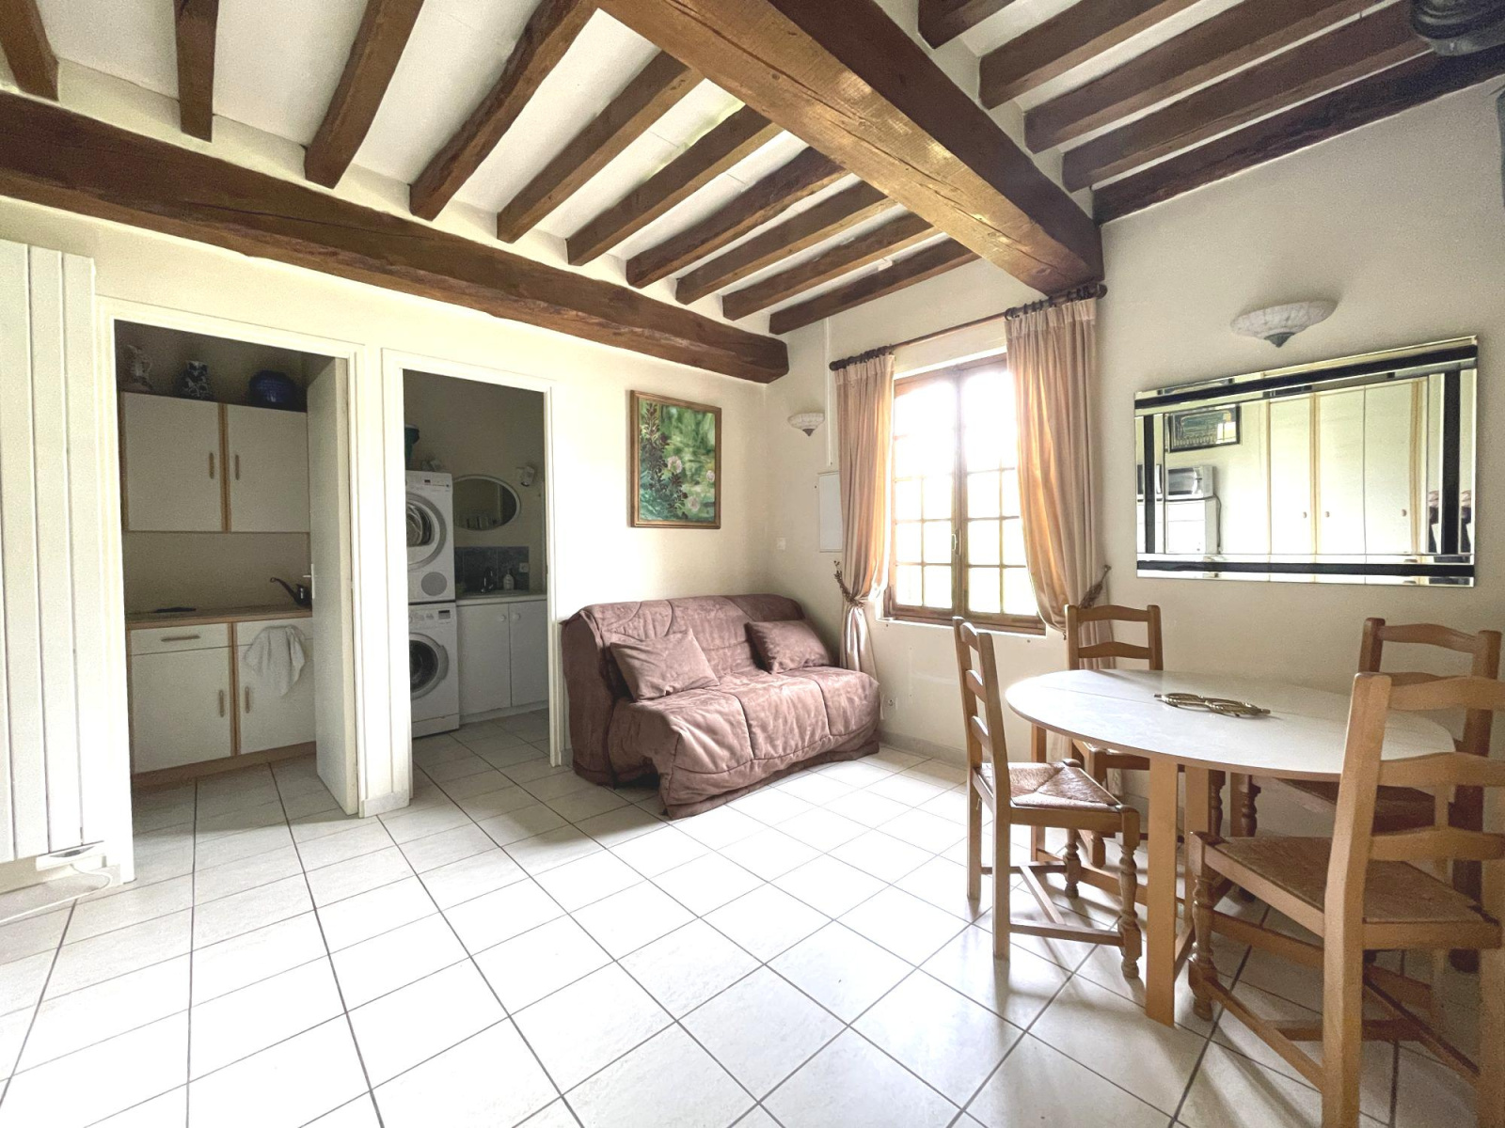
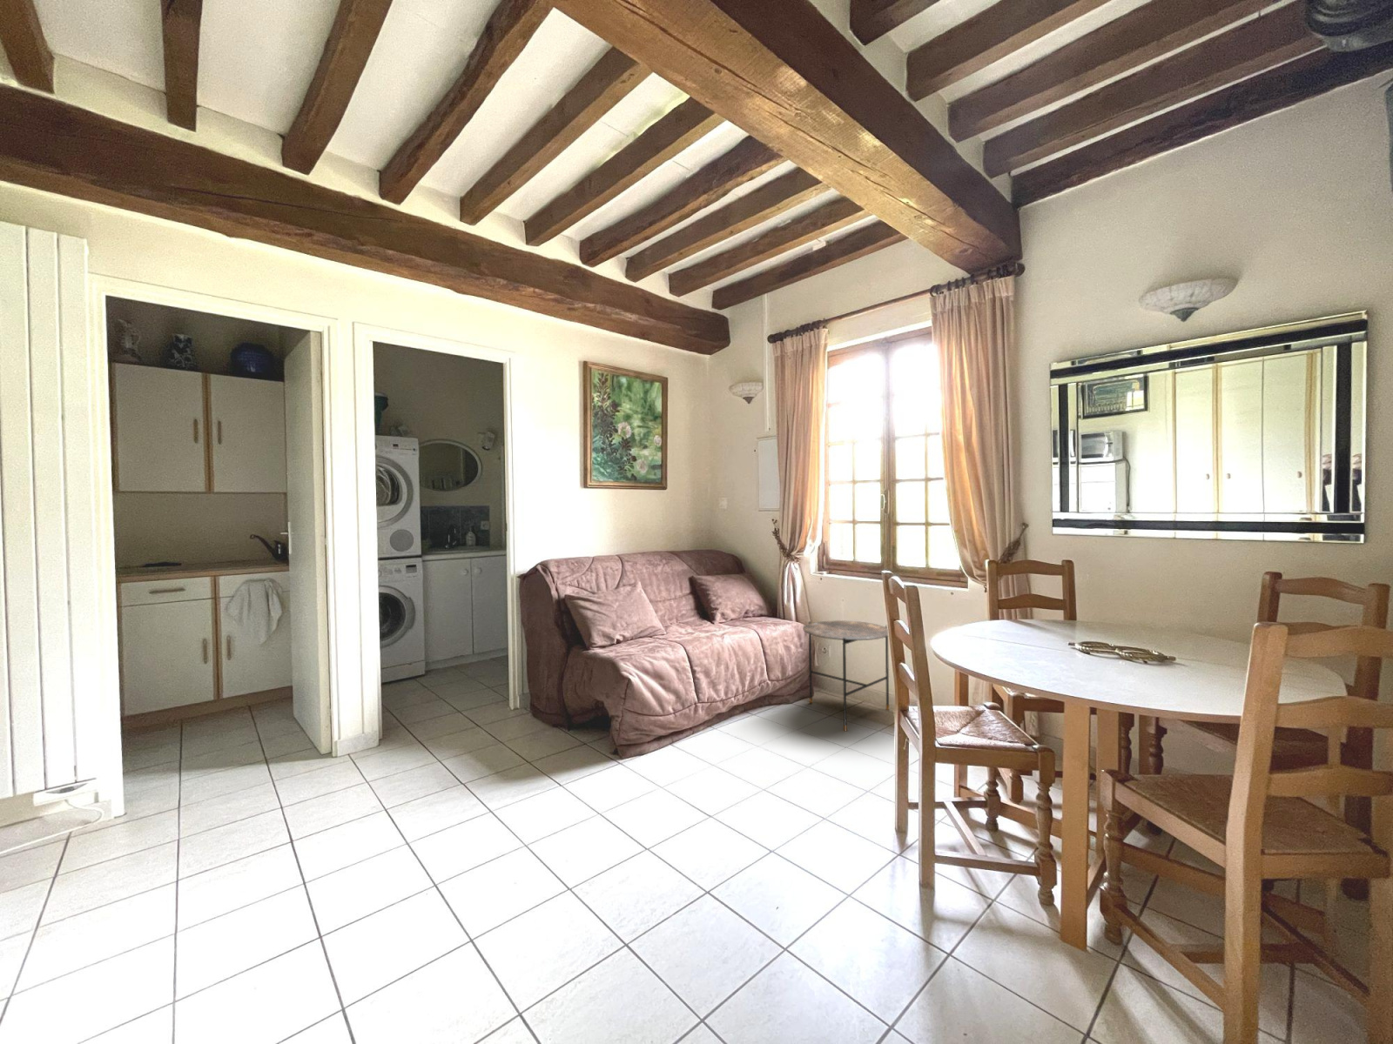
+ side table (846, 670)
